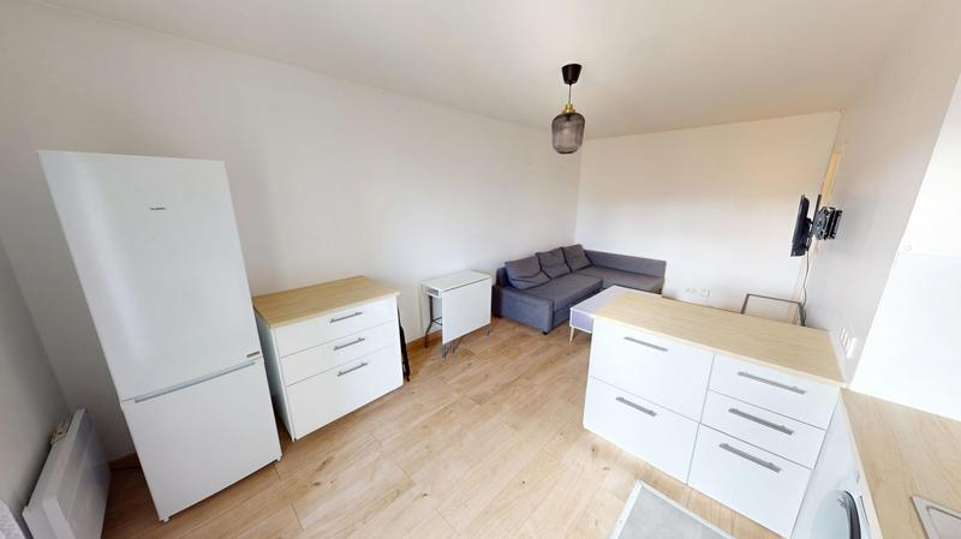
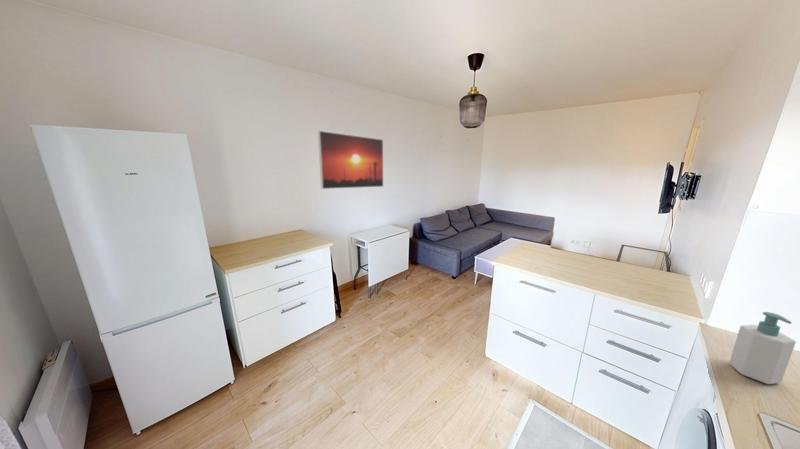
+ soap bottle (763, 344)
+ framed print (354, 162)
